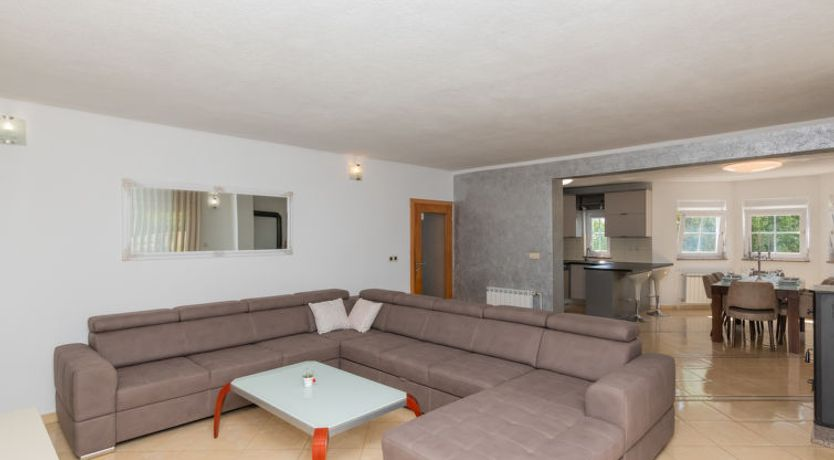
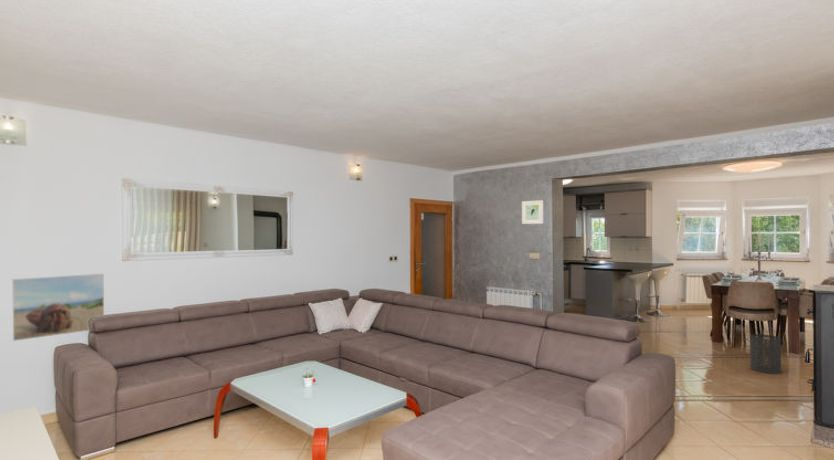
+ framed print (60, 305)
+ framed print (532, 212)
+ trash can (765, 353)
